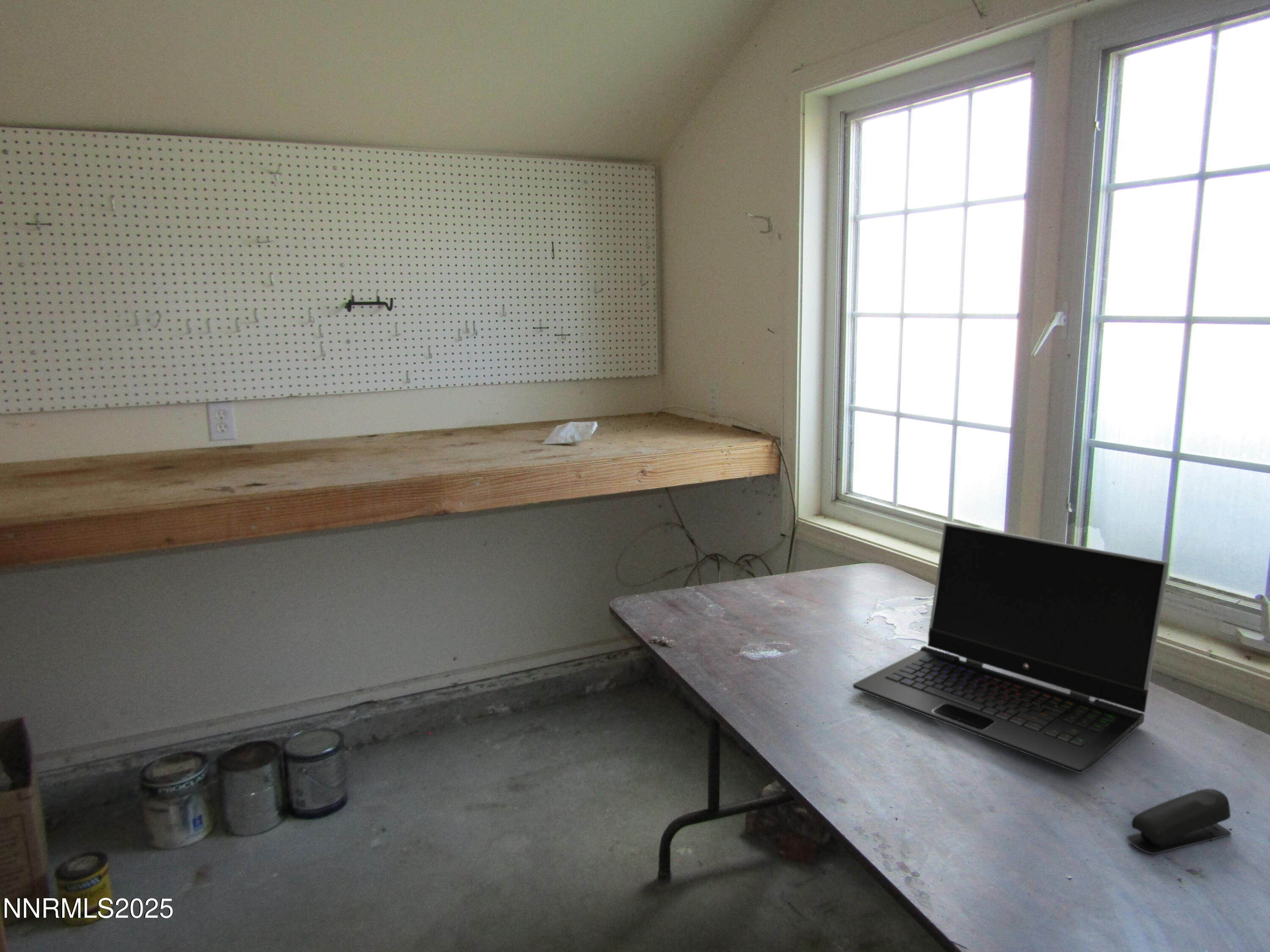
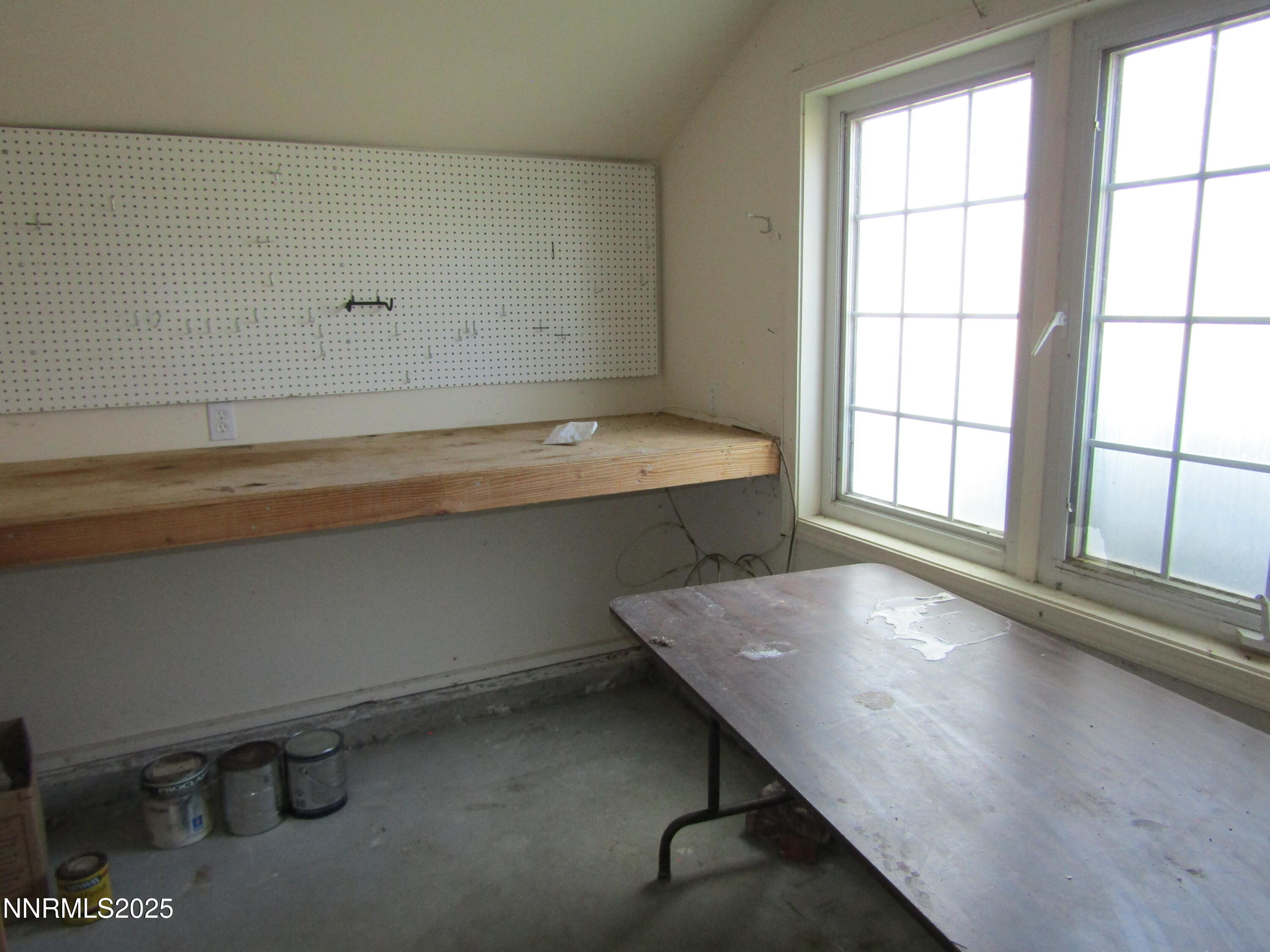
- stapler (1181, 819)
- laptop computer (1002, 632)
